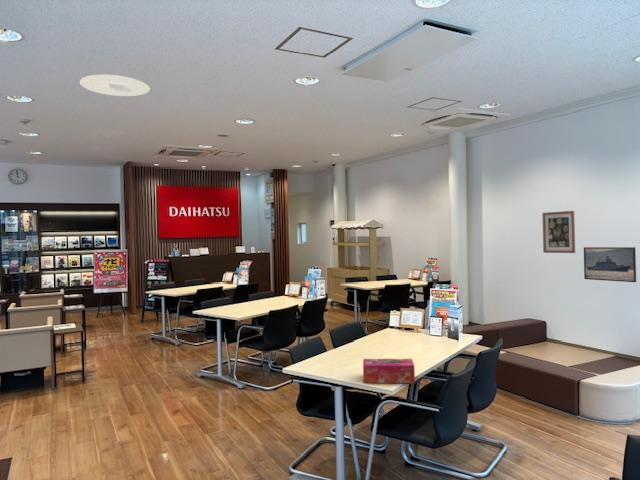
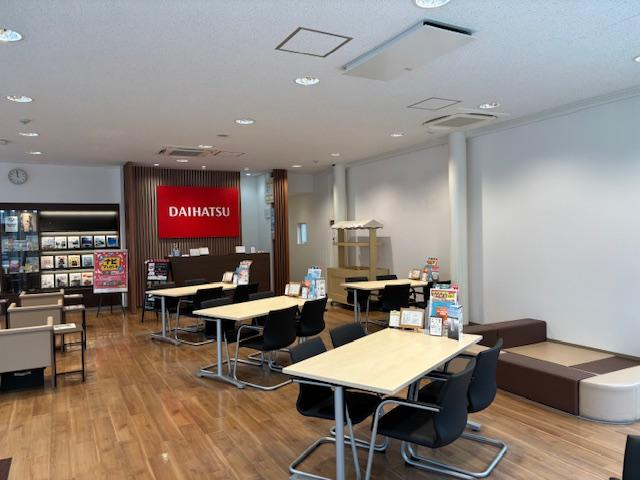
- wall art (558, 232)
- tissue box (388, 370)
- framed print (608, 264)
- ceiling light (115, 83)
